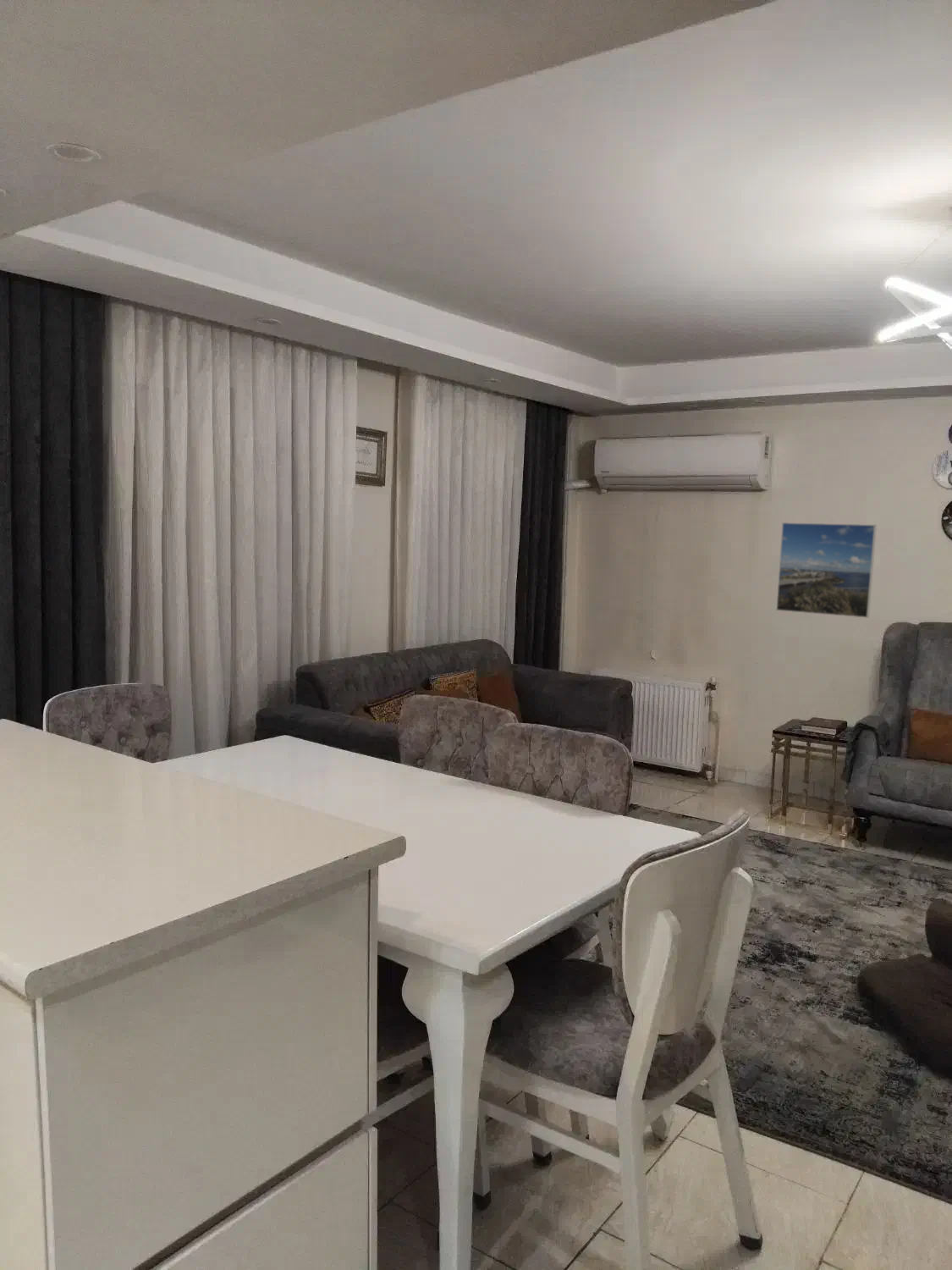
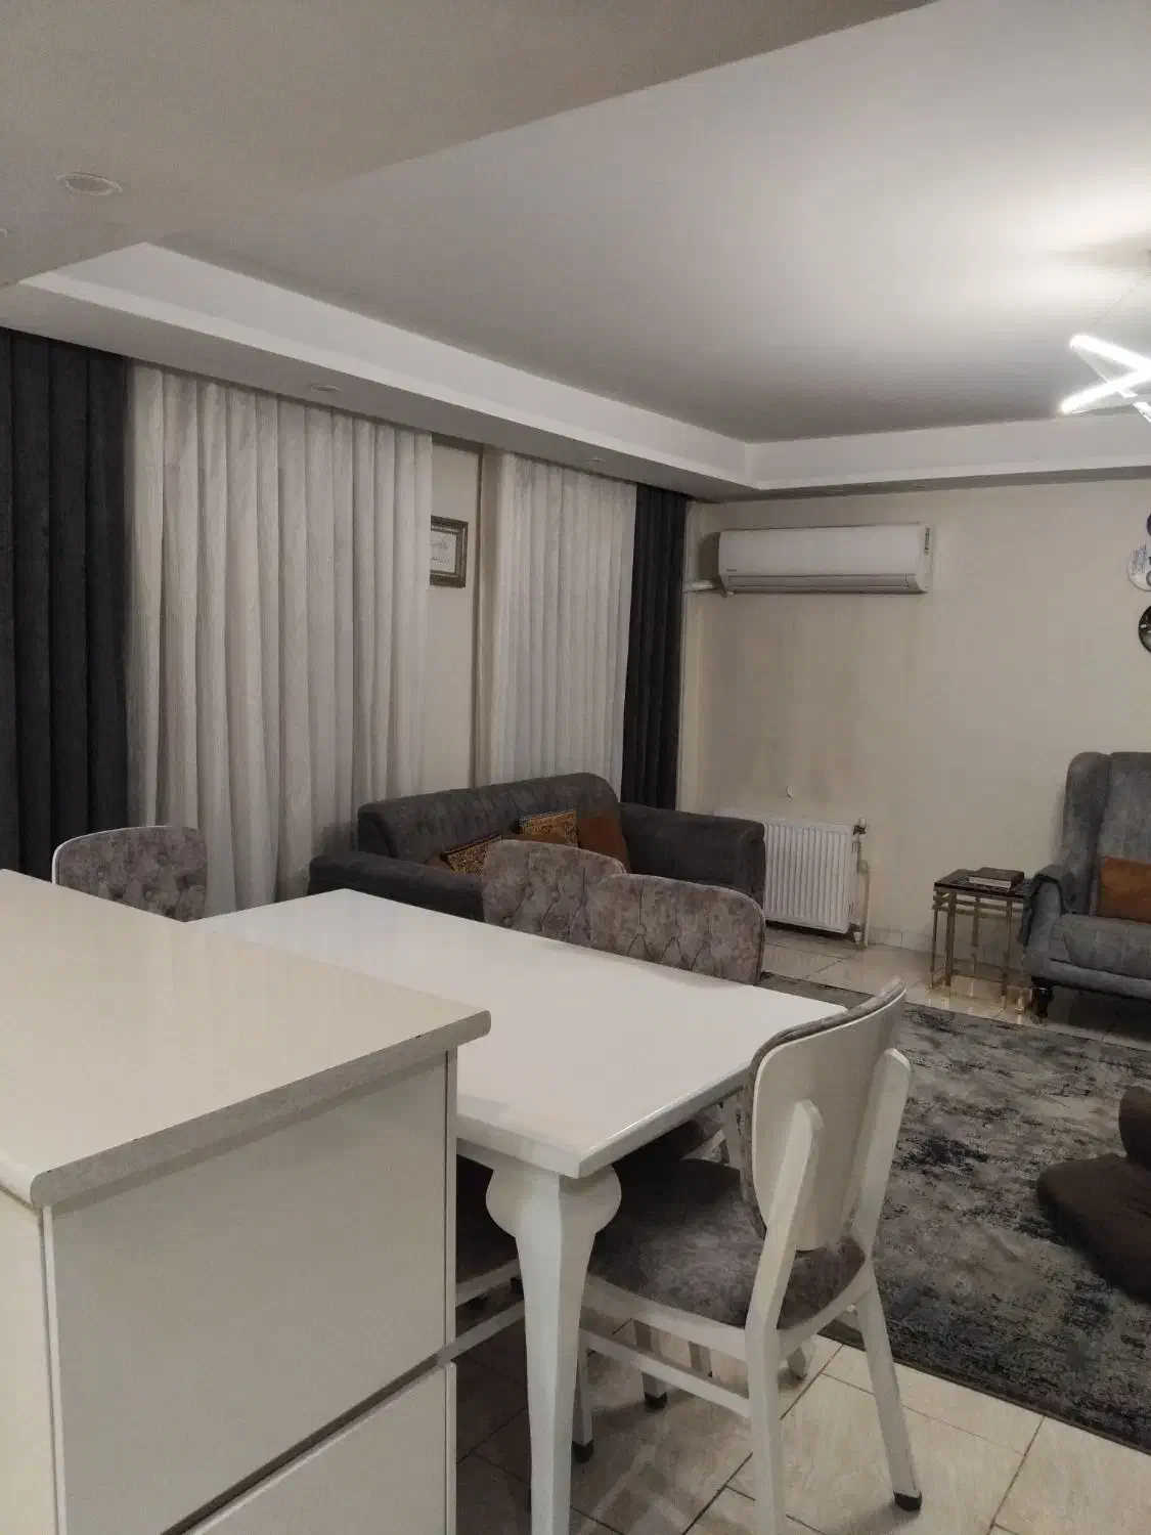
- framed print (824, 569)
